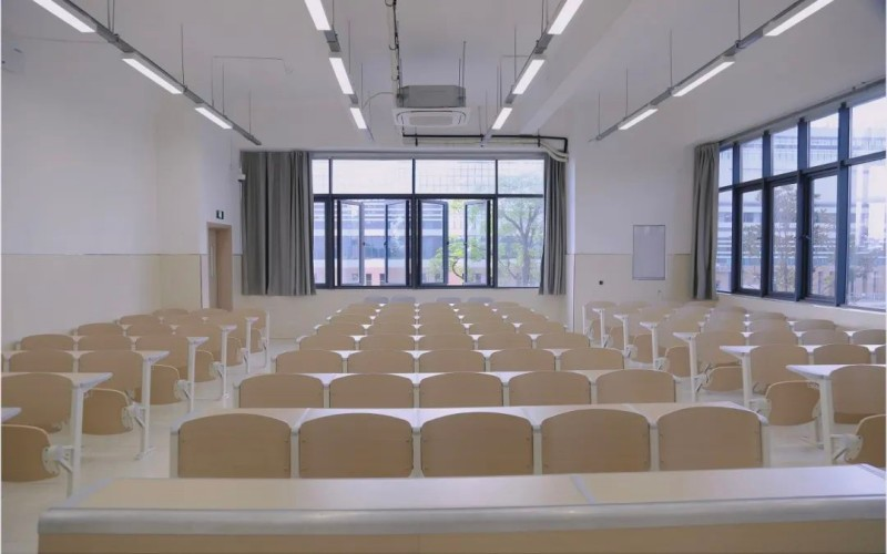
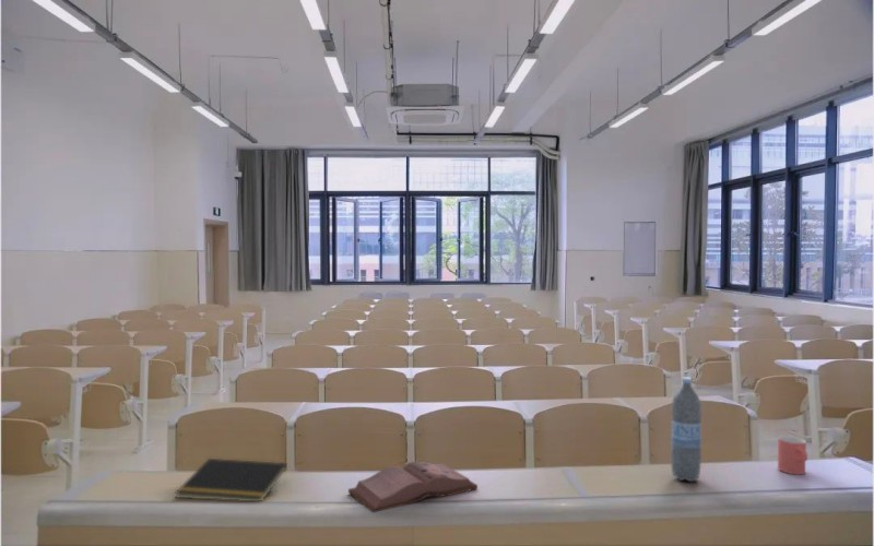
+ cup (794, 456)
+ notepad (233, 479)
+ water bottle (686, 428)
+ hardback book (413, 480)
